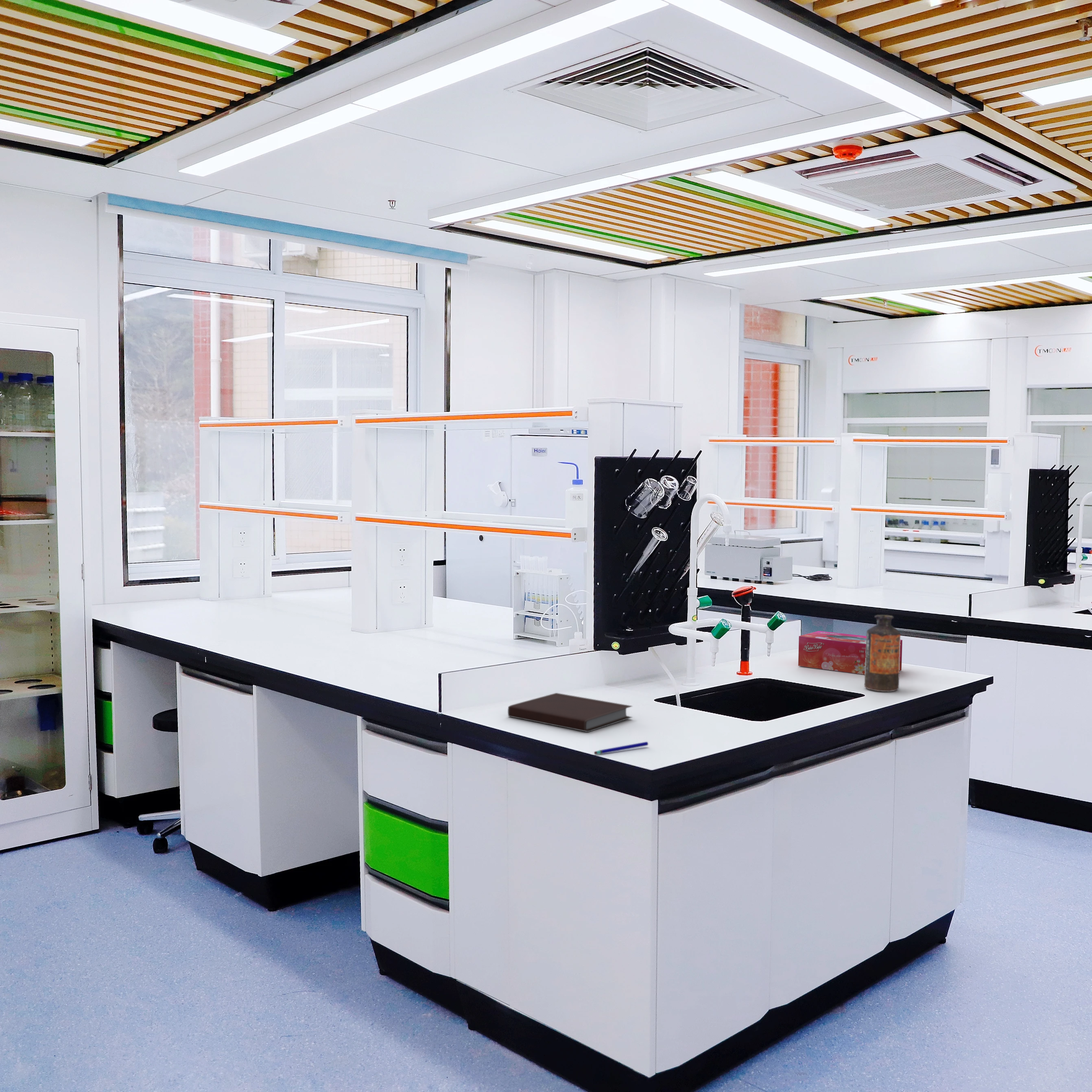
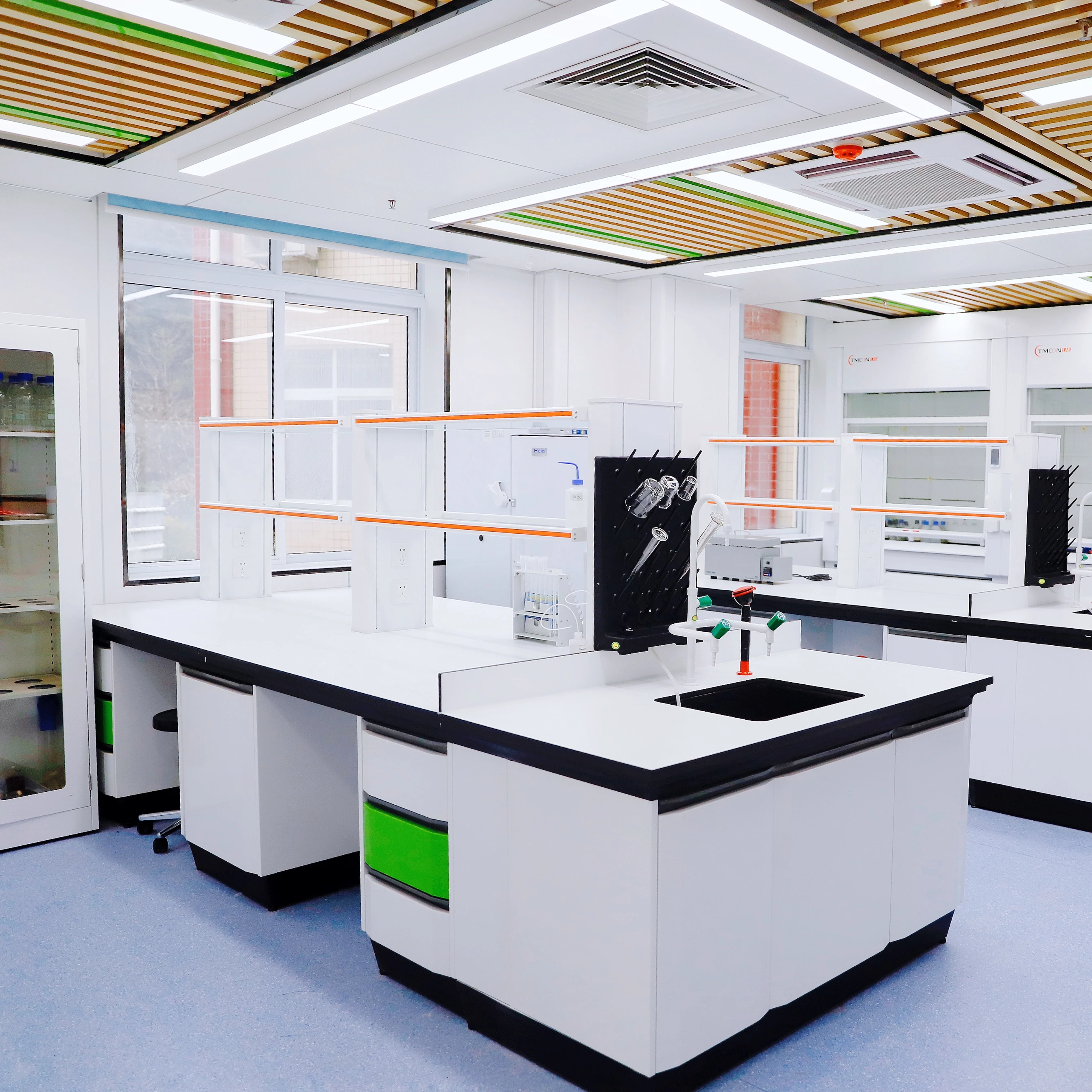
- bottle (882, 652)
- notebook (570, 712)
- tissue box (850, 653)
- pen (621, 748)
